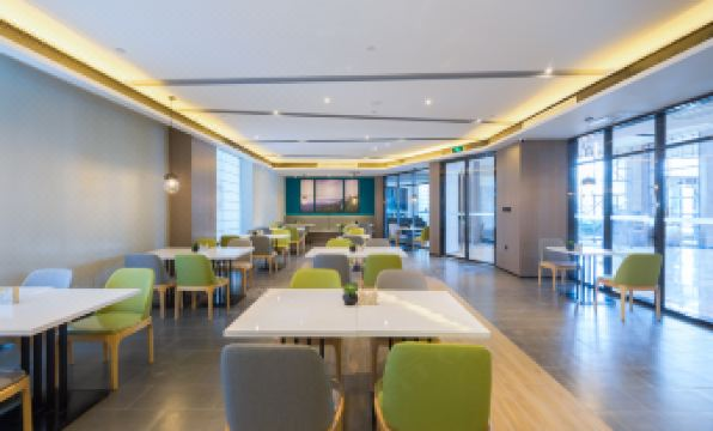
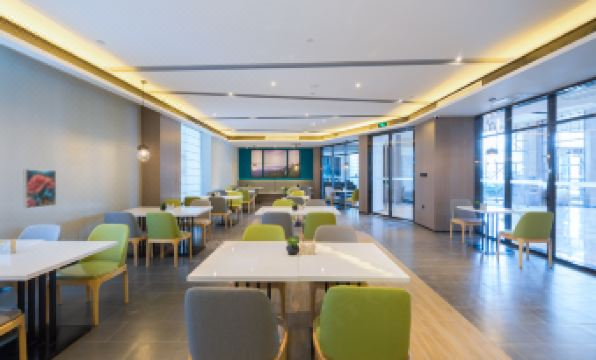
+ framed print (40, 188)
